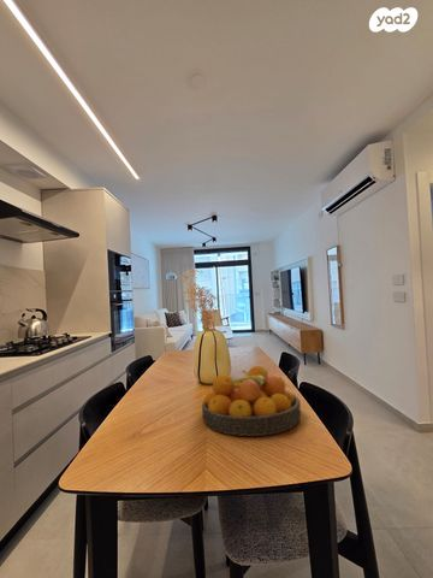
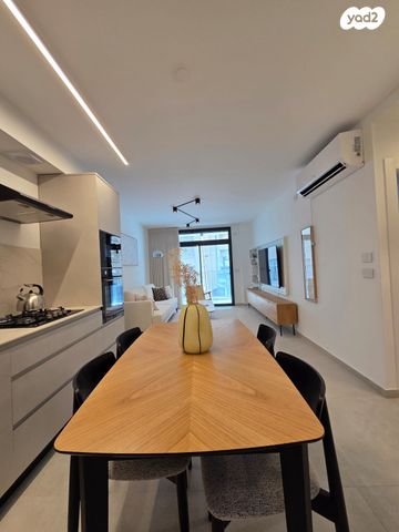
- fruit bowl (249, 393)
